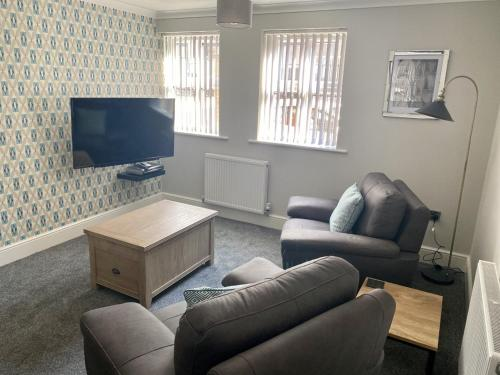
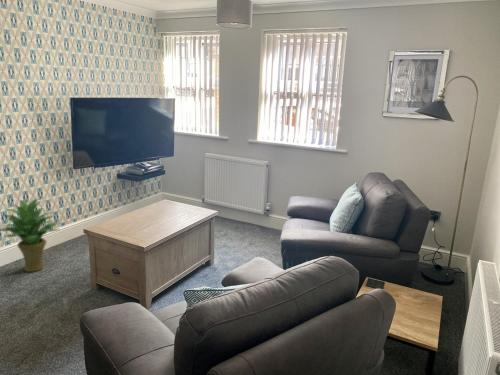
+ potted plant (31, 234)
